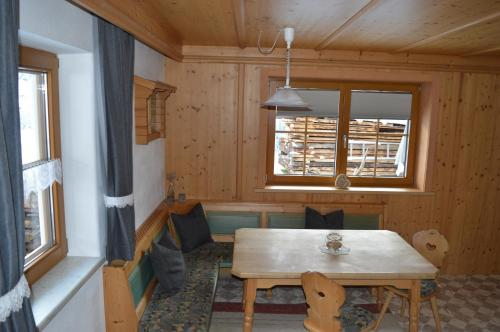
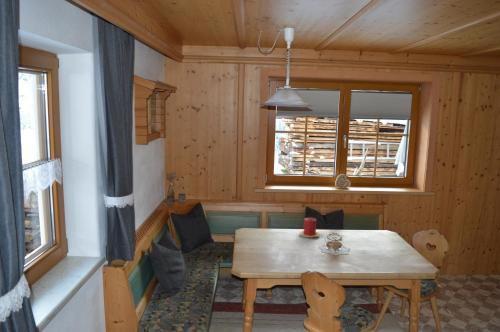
+ candle (309, 227)
